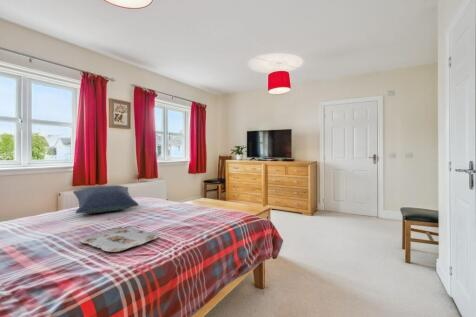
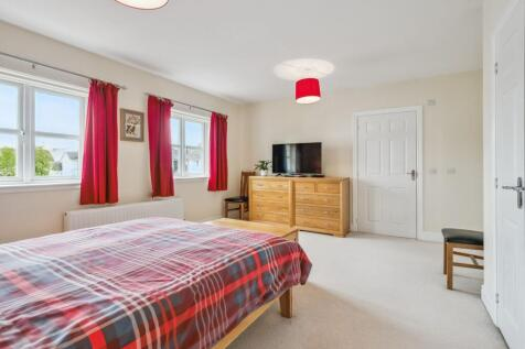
- pillow (105, 198)
- serving tray (120, 238)
